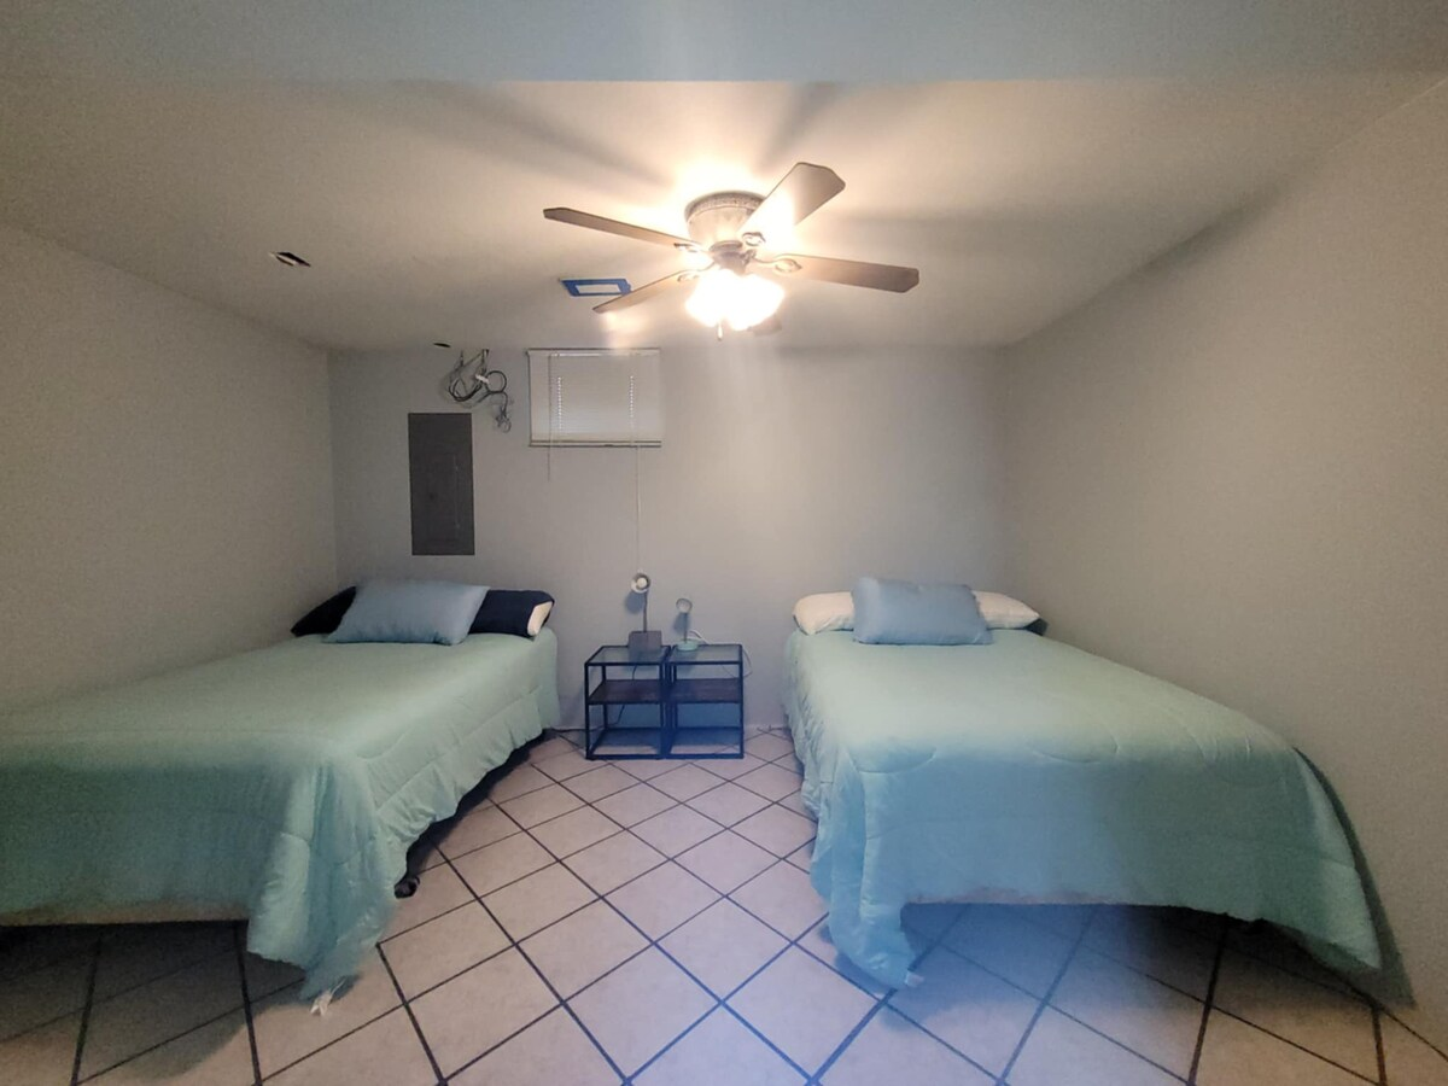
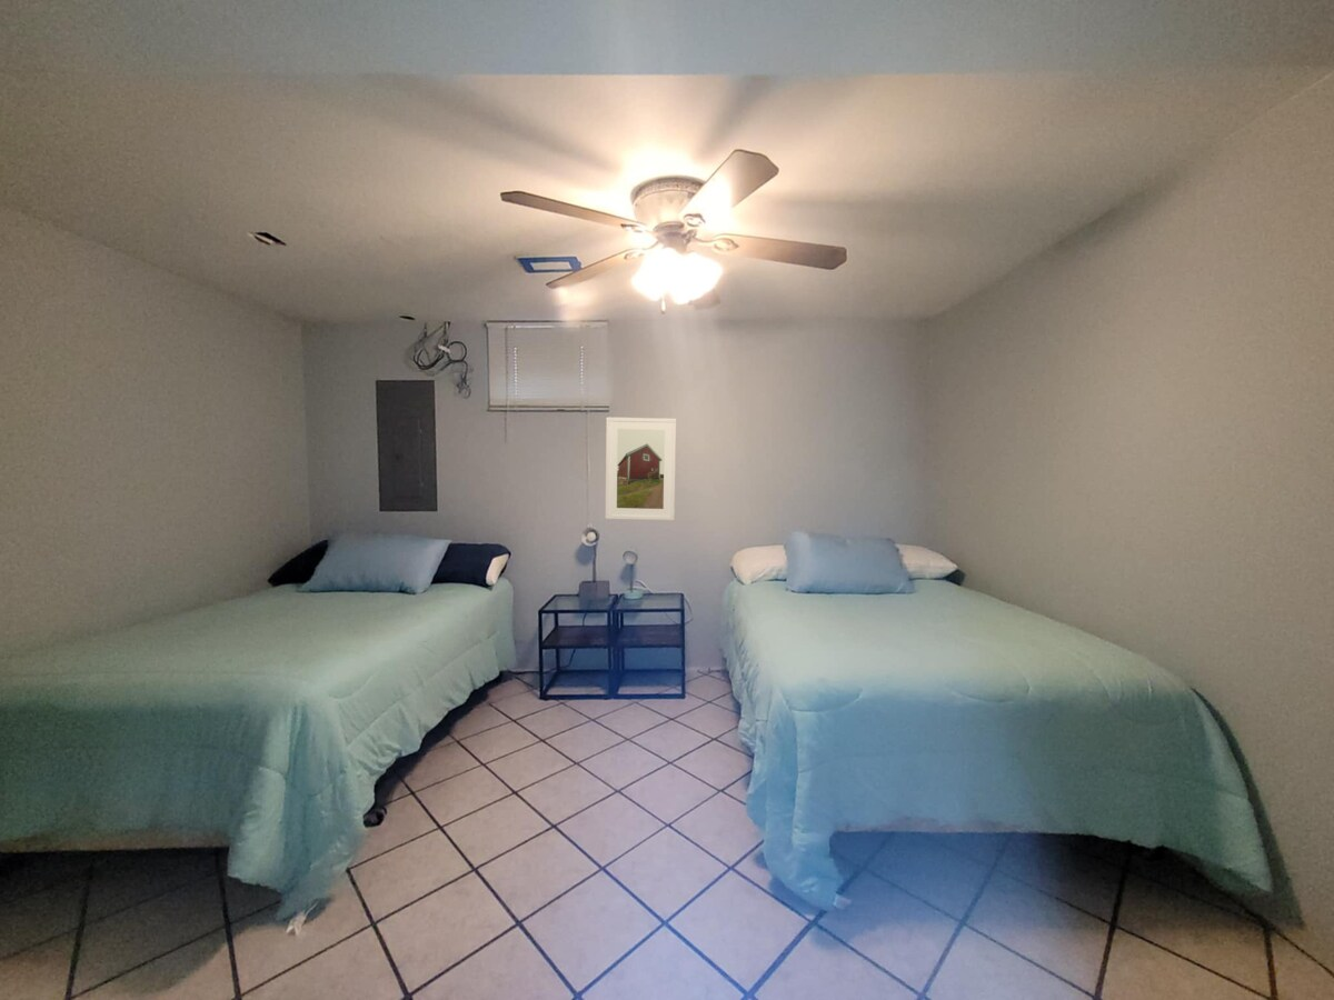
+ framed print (640, 469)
